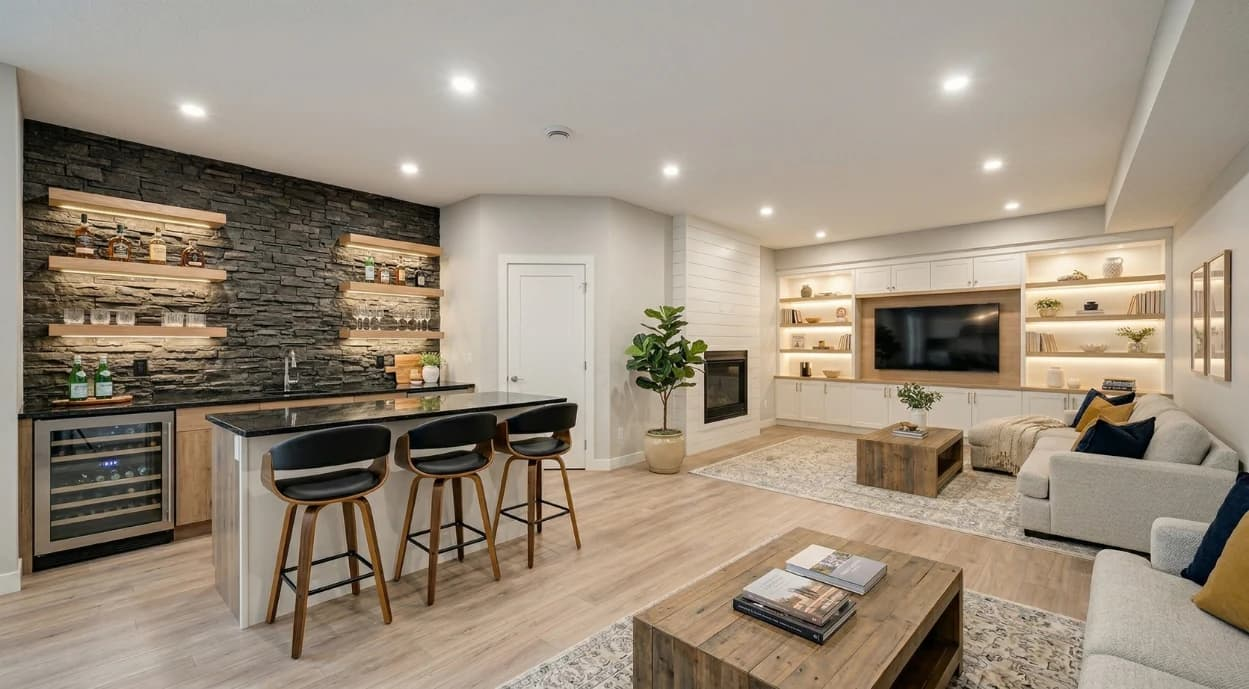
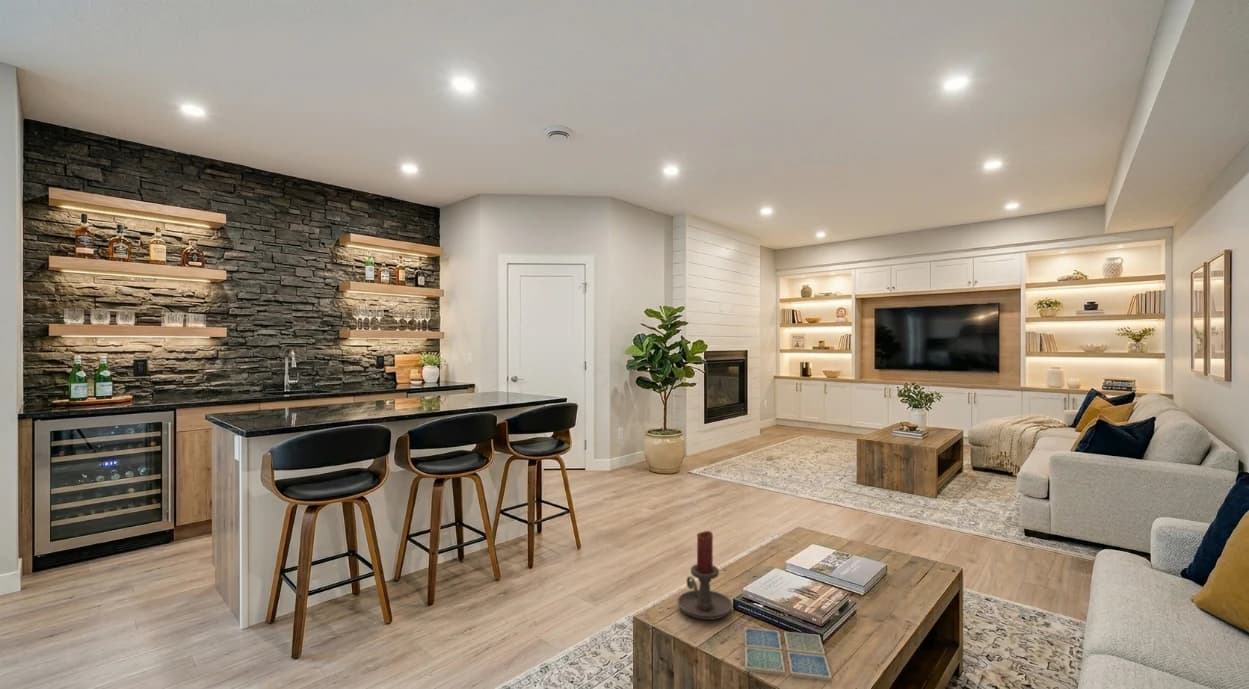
+ drink coaster (781, 652)
+ candle holder (701, 567)
